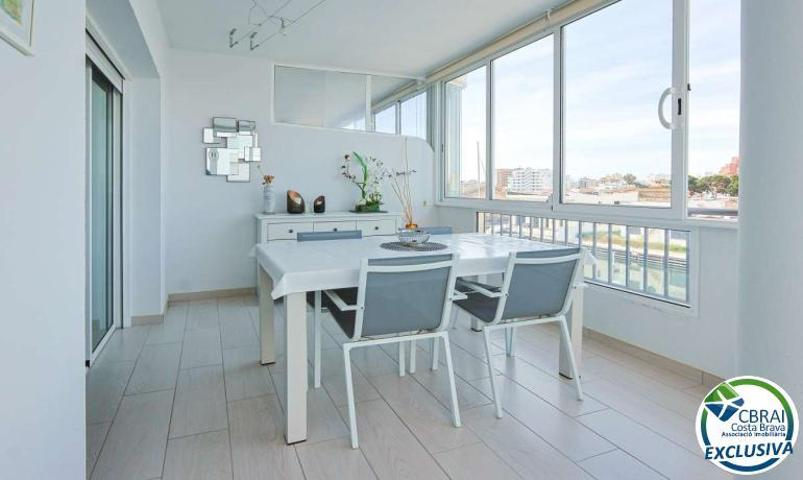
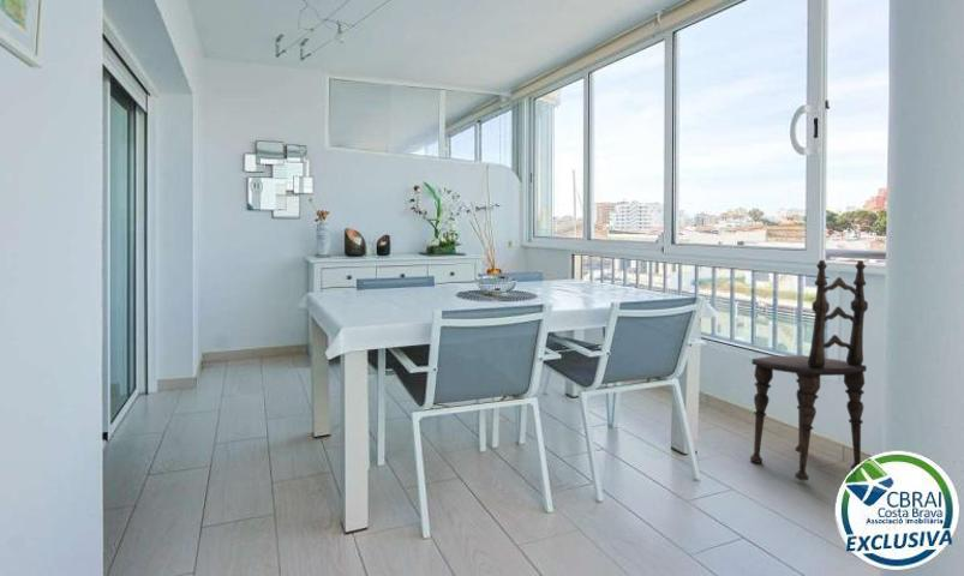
+ dining chair (807, 364)
